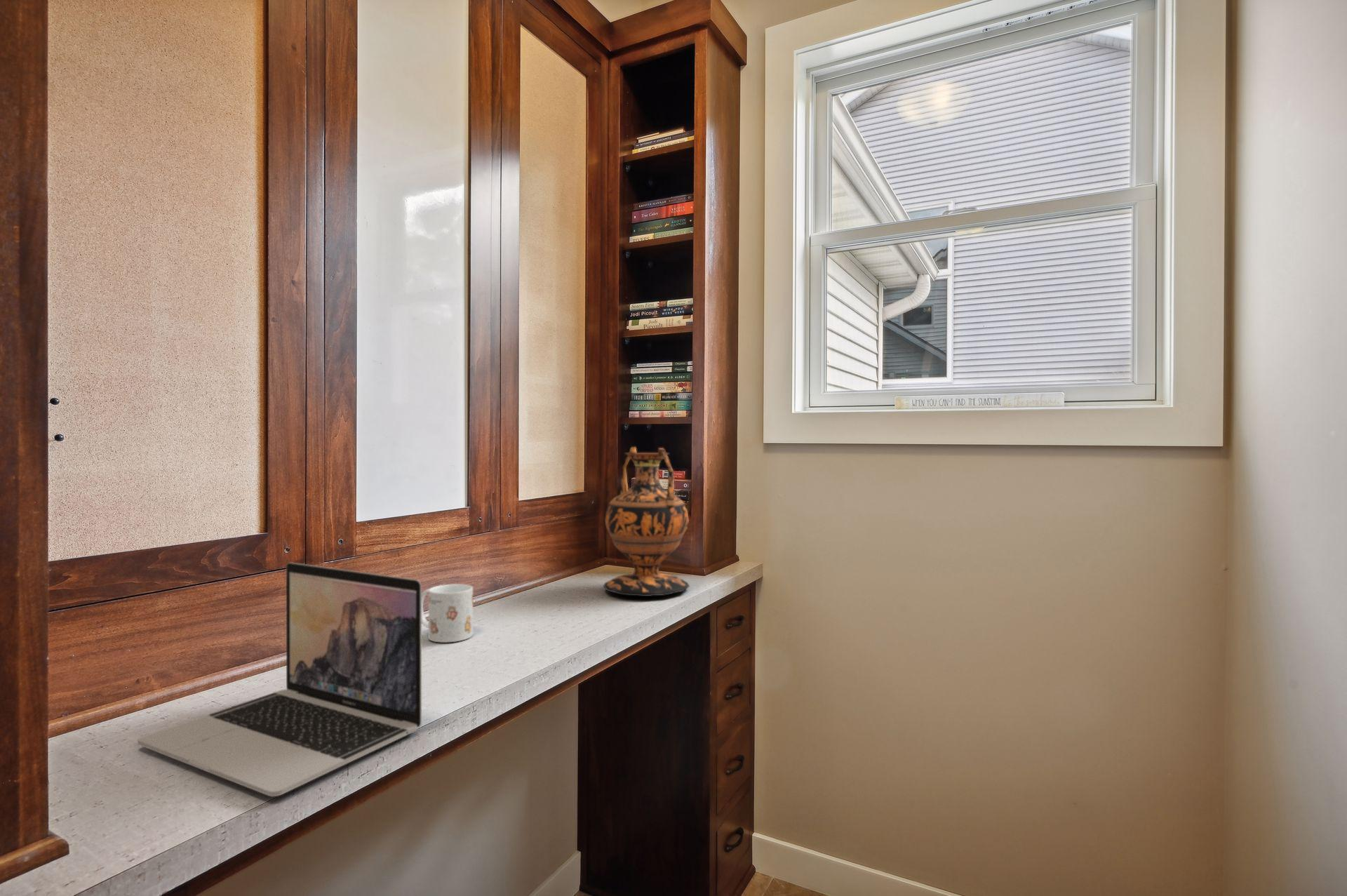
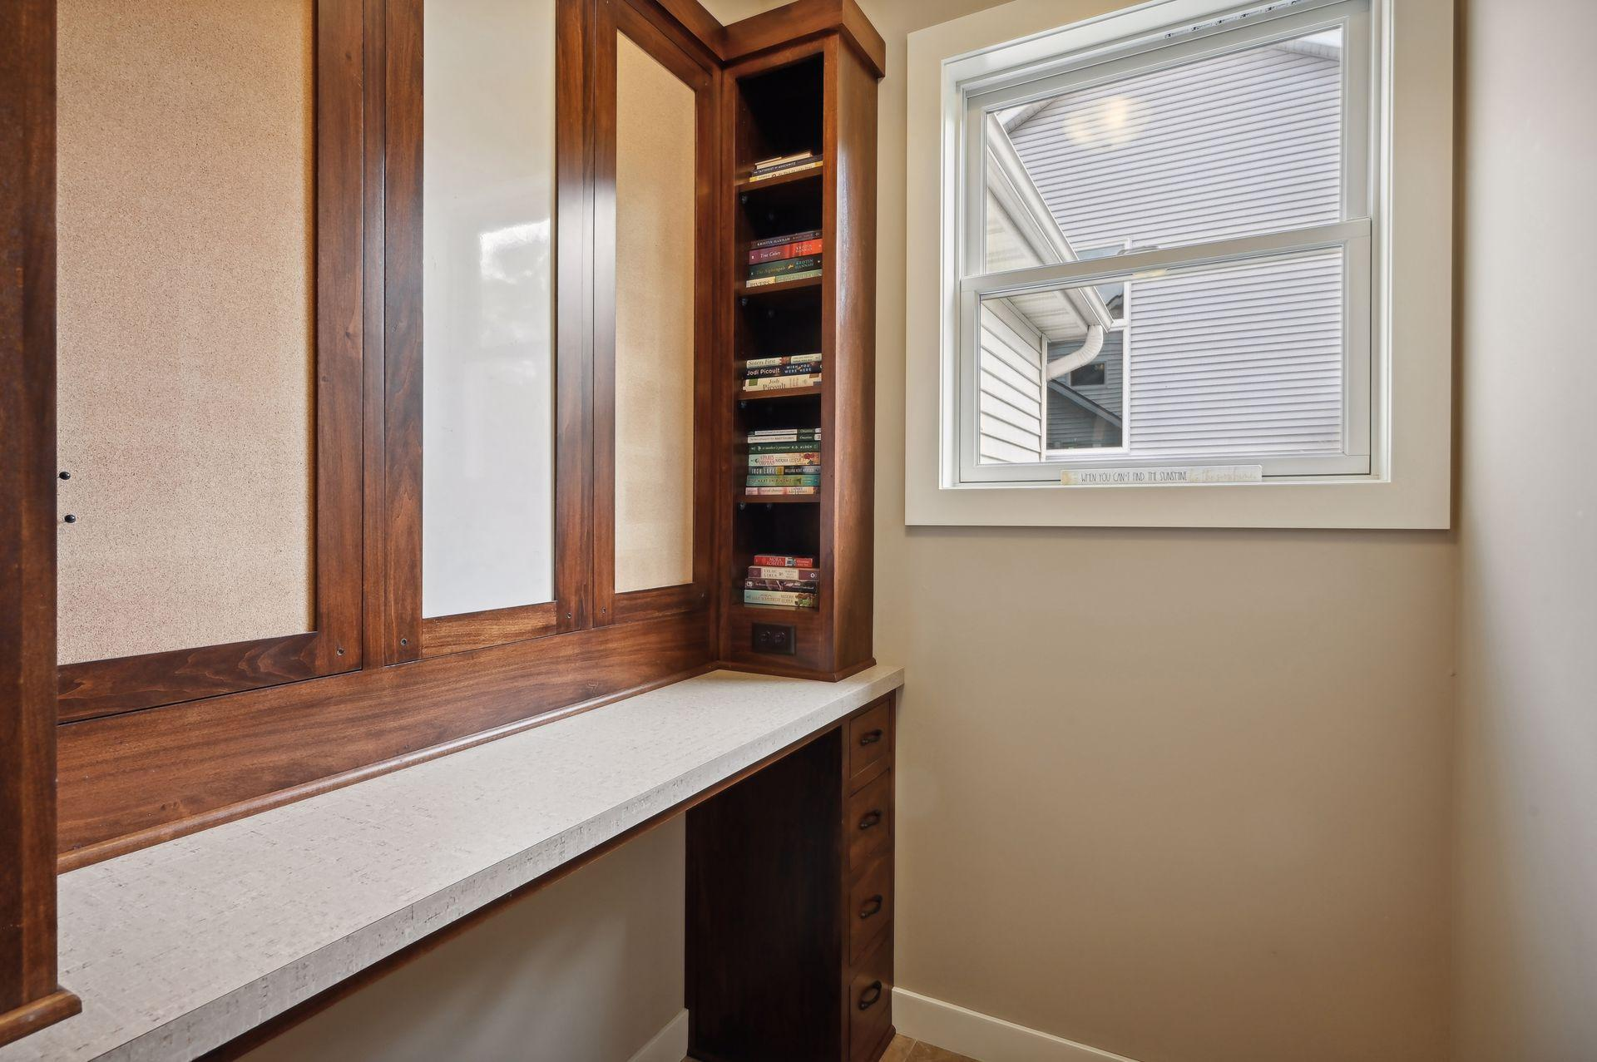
- vase (646, 519)
- mug (443, 611)
- laptop (286, 661)
